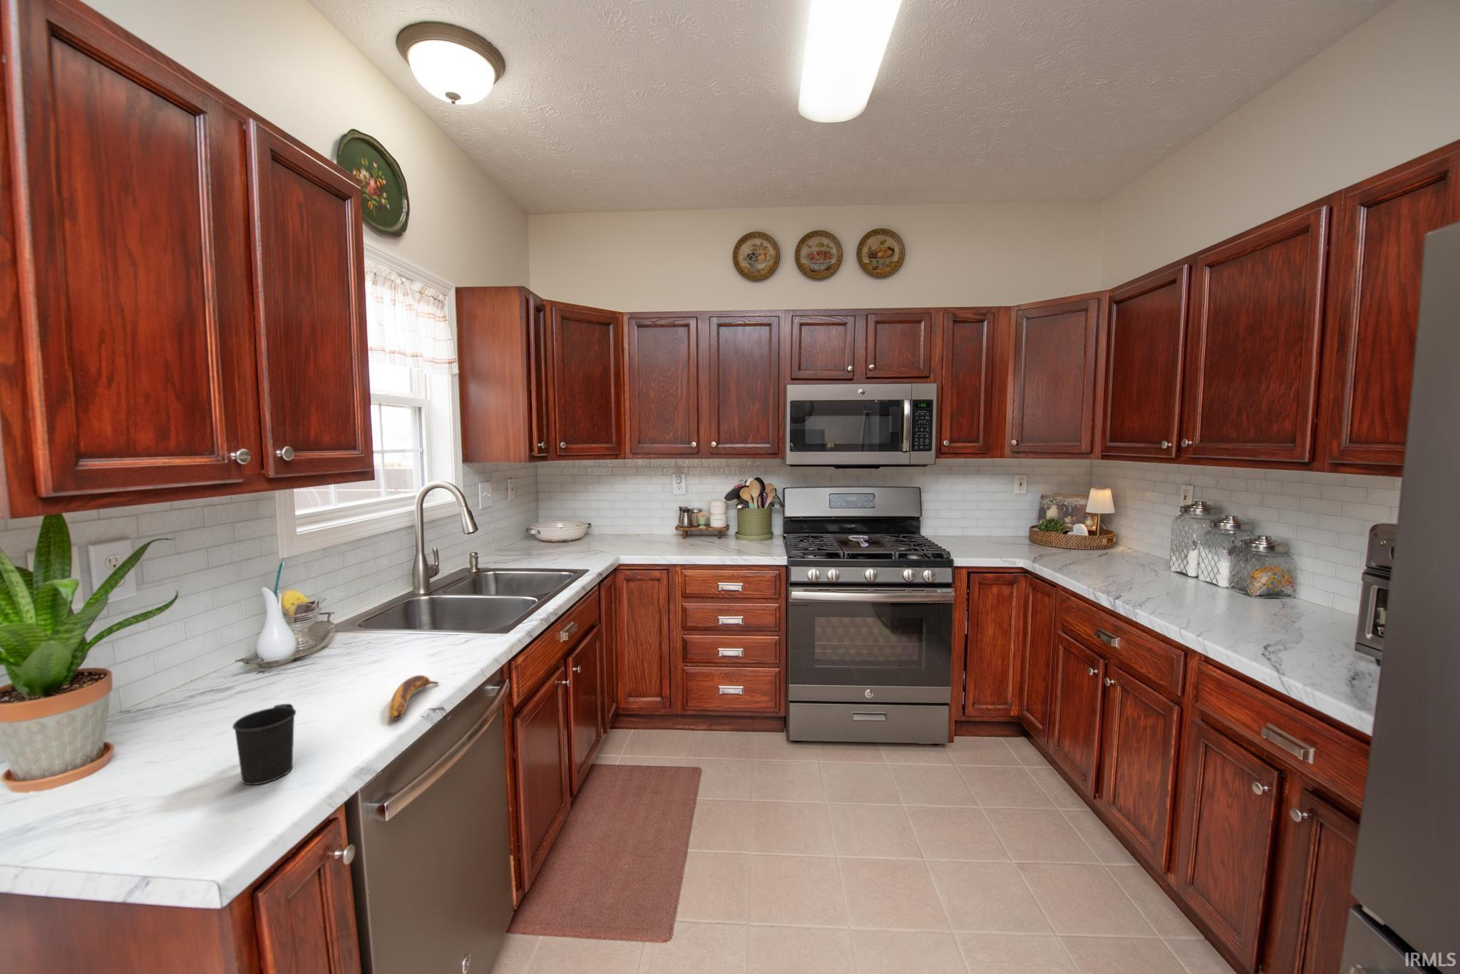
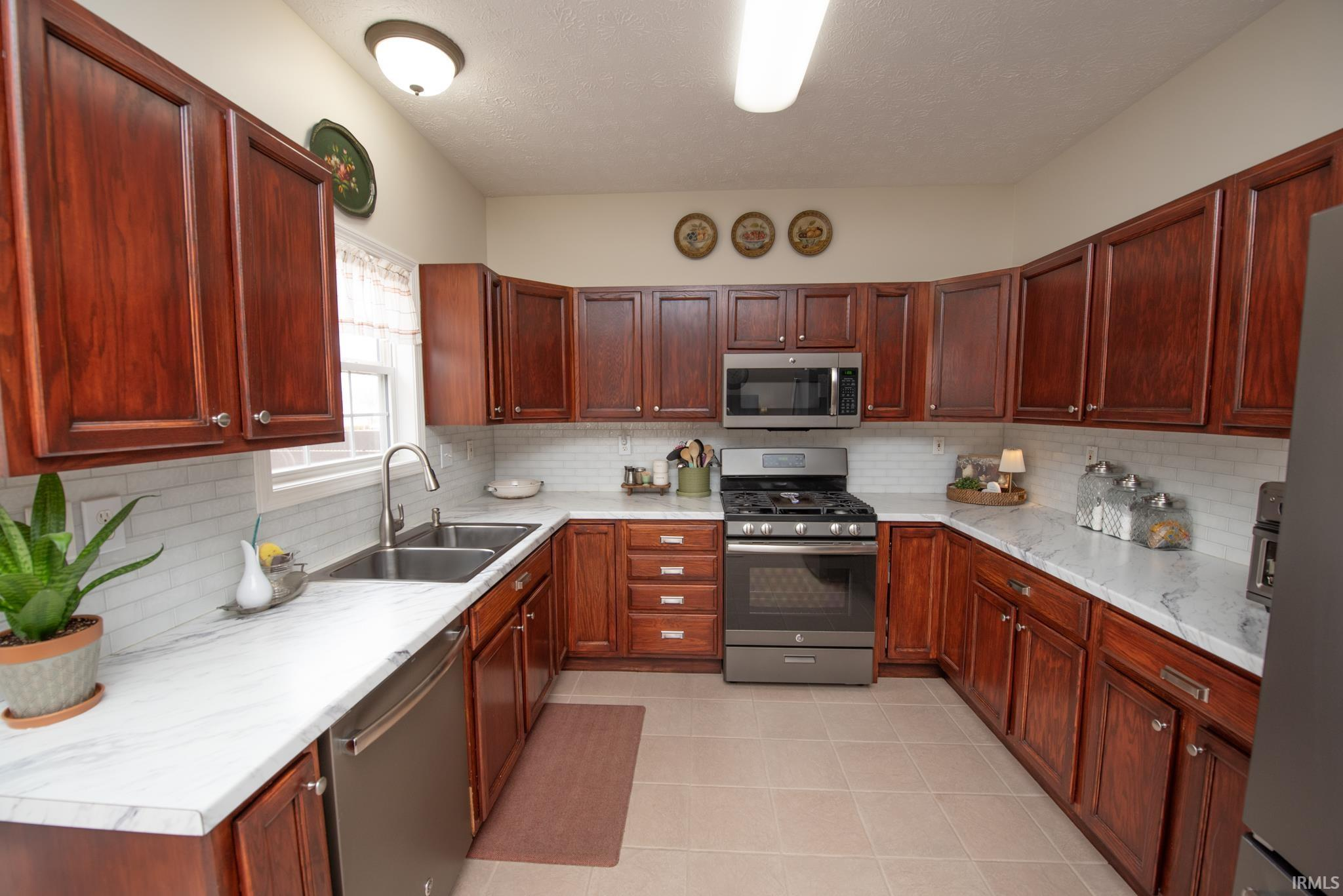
- banana (409, 694)
- mug (272, 739)
